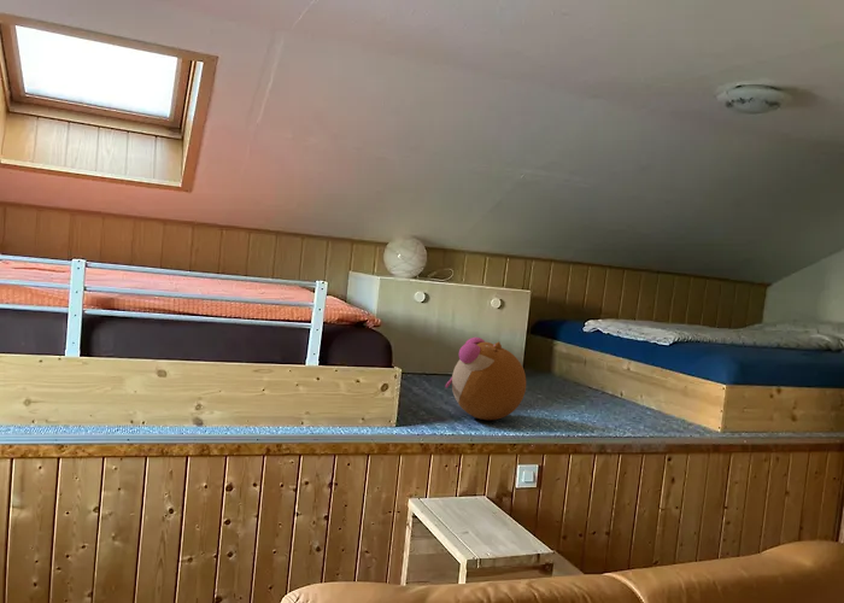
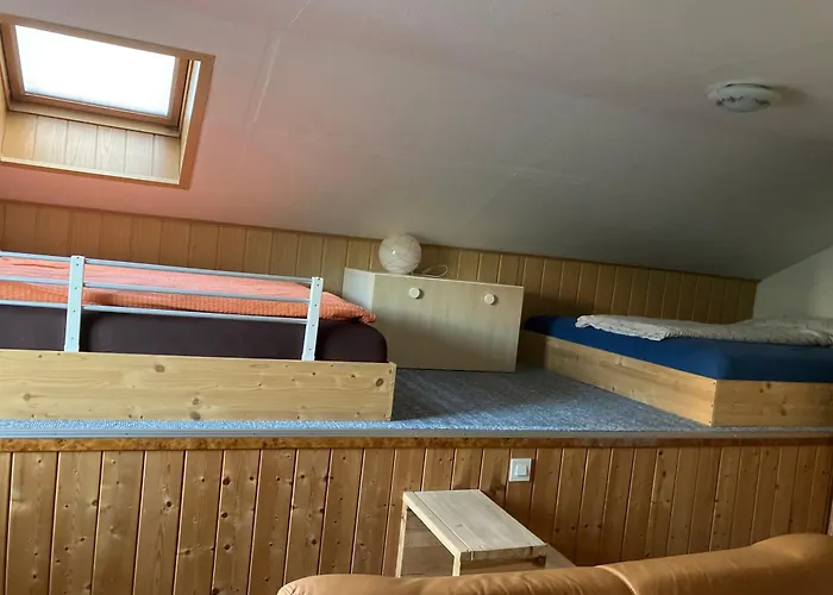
- plush toy (487, 379)
